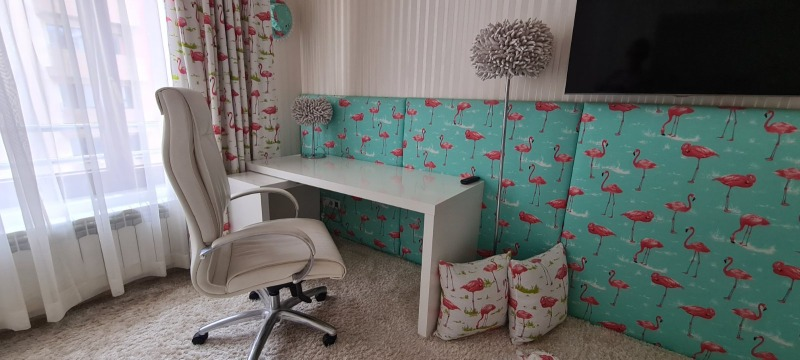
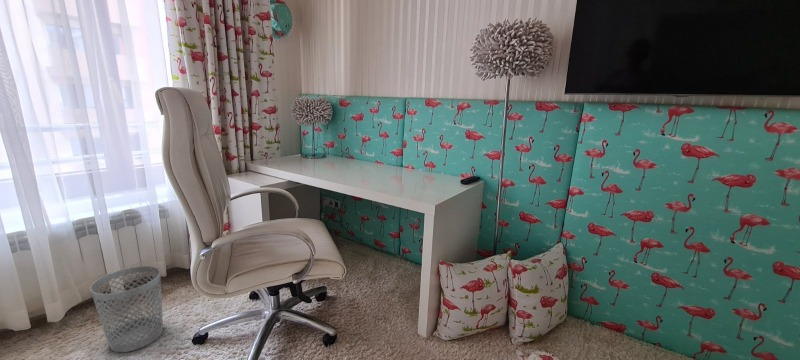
+ wastebasket (132, 308)
